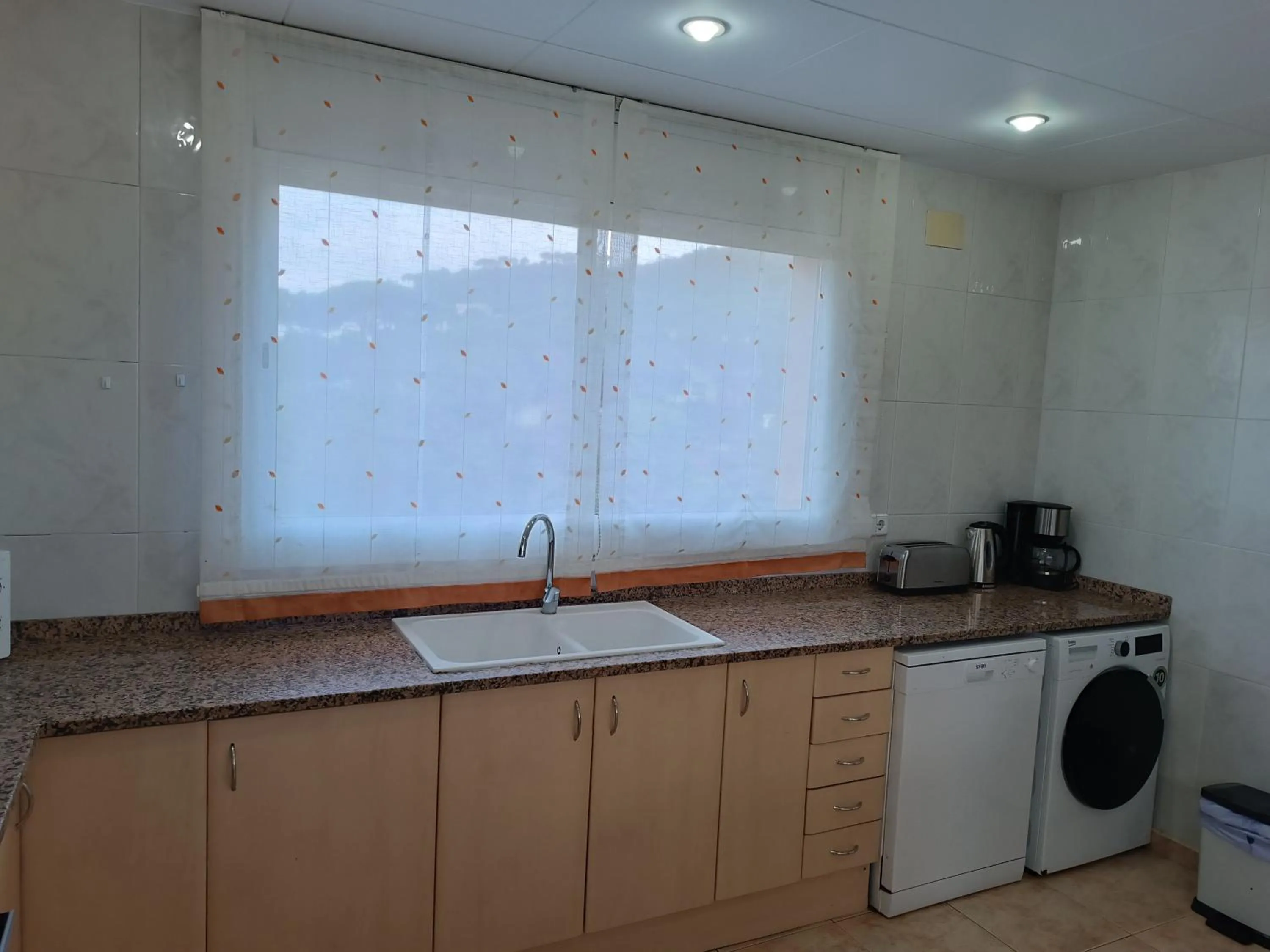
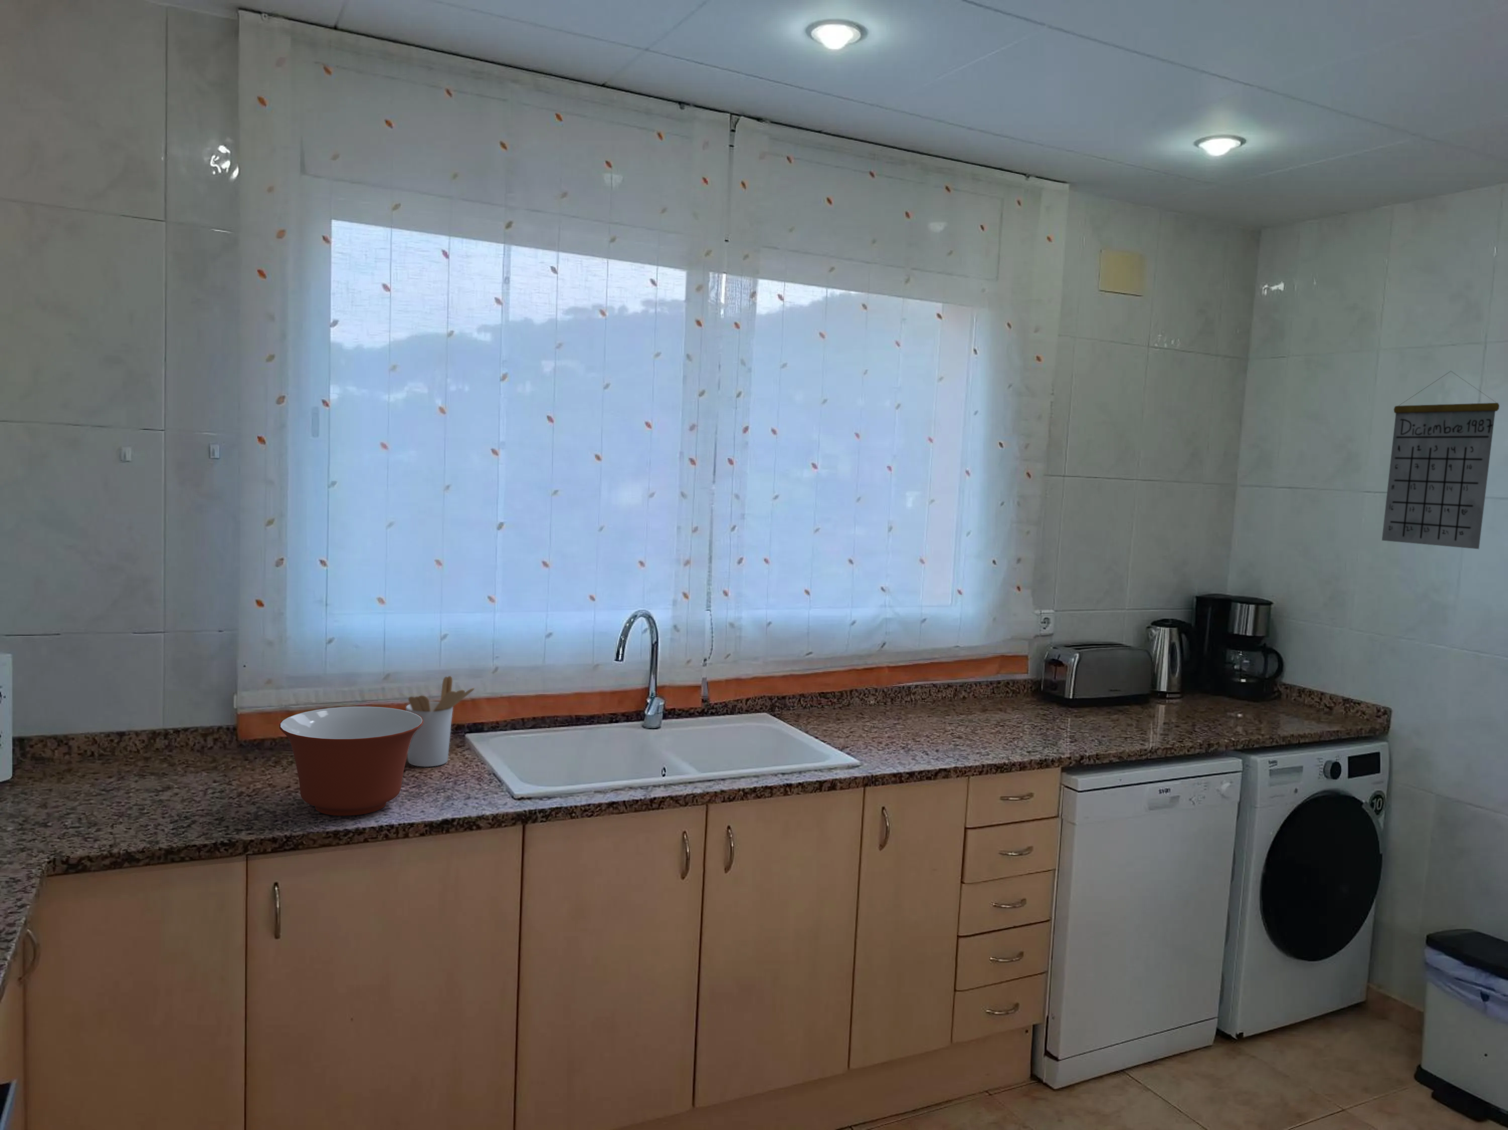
+ calendar (1439, 458)
+ mixing bowl (351, 763)
+ utensil holder (438, 722)
